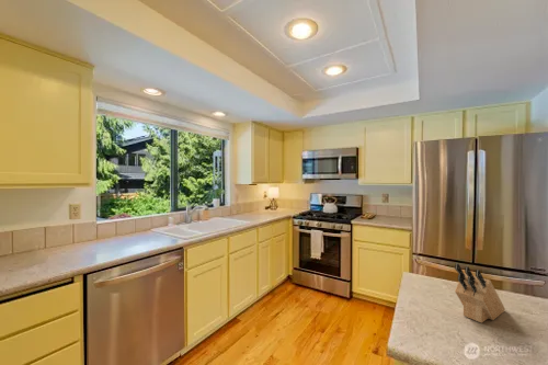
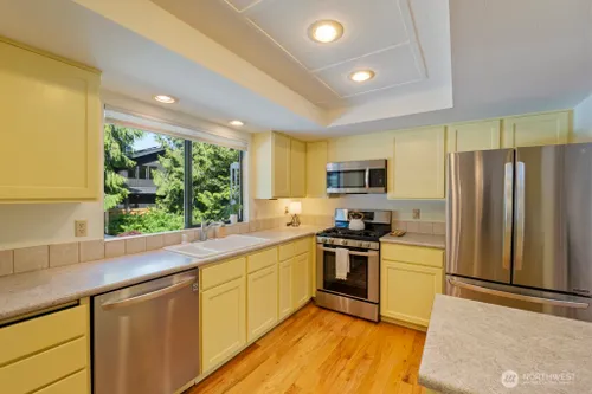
- knife block (478, 287)
